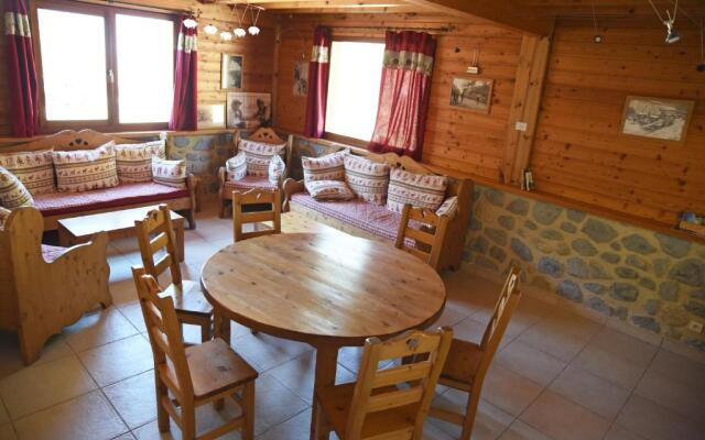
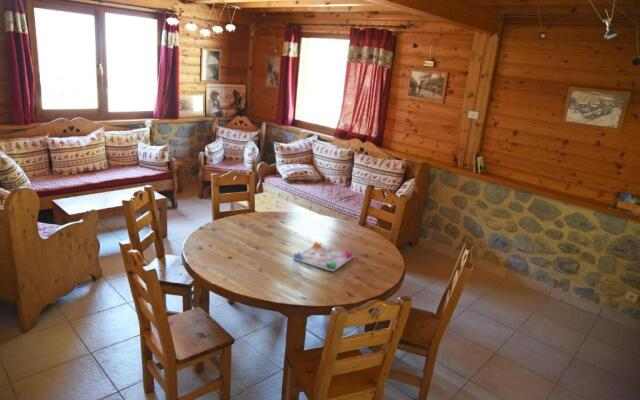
+ board game (323, 255)
